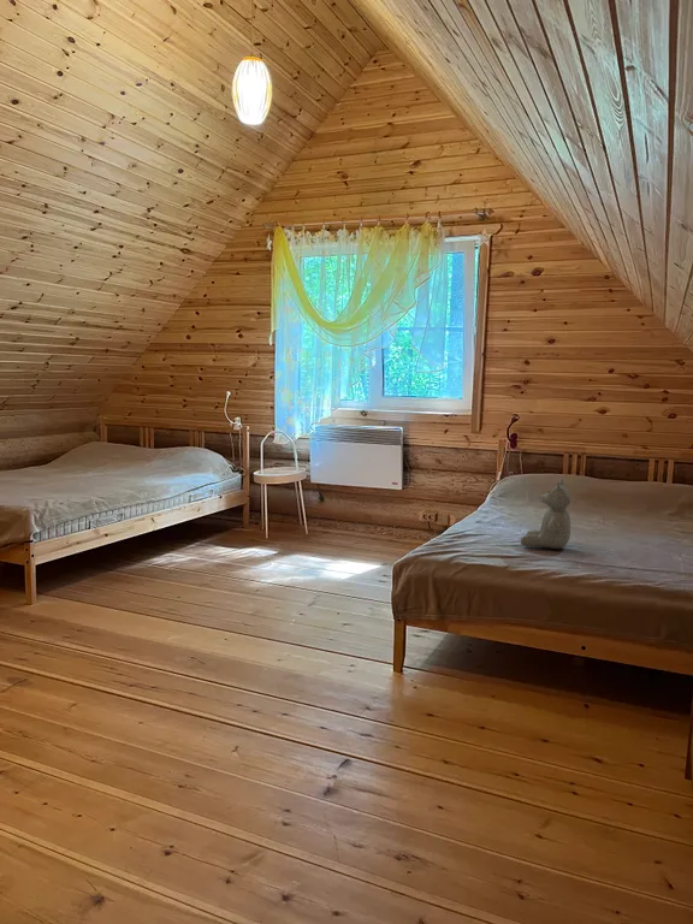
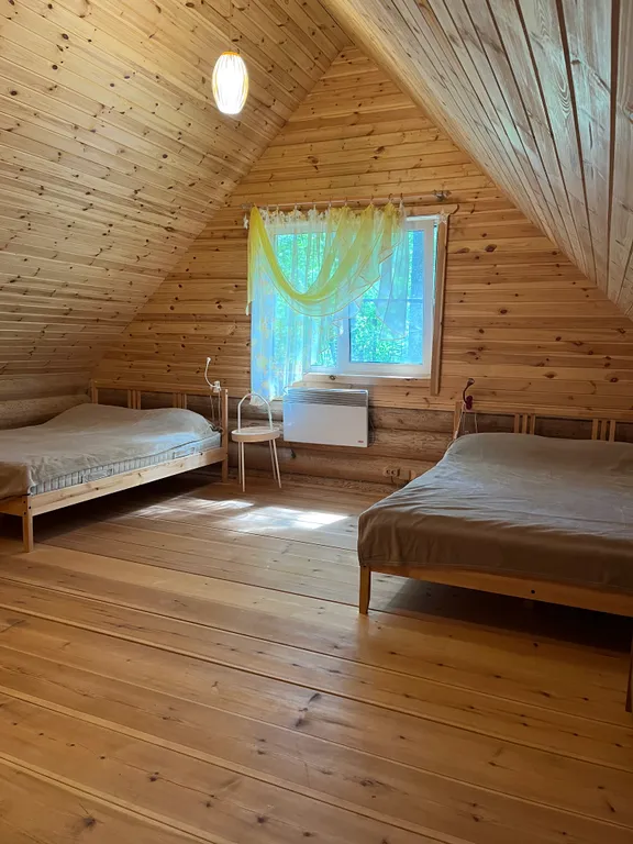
- teddy bear (547, 513)
